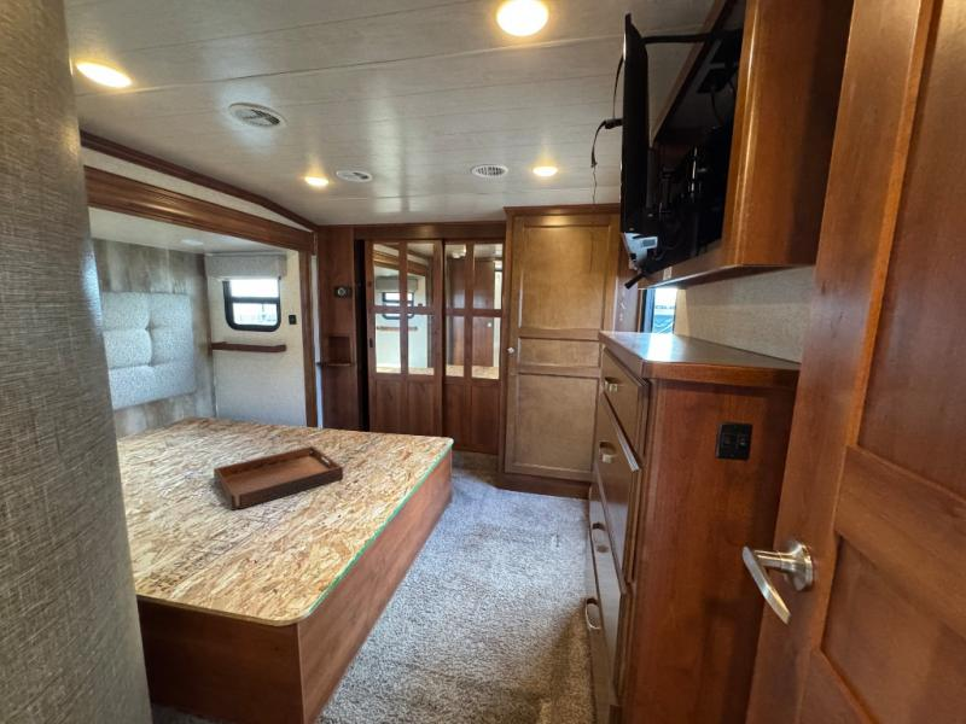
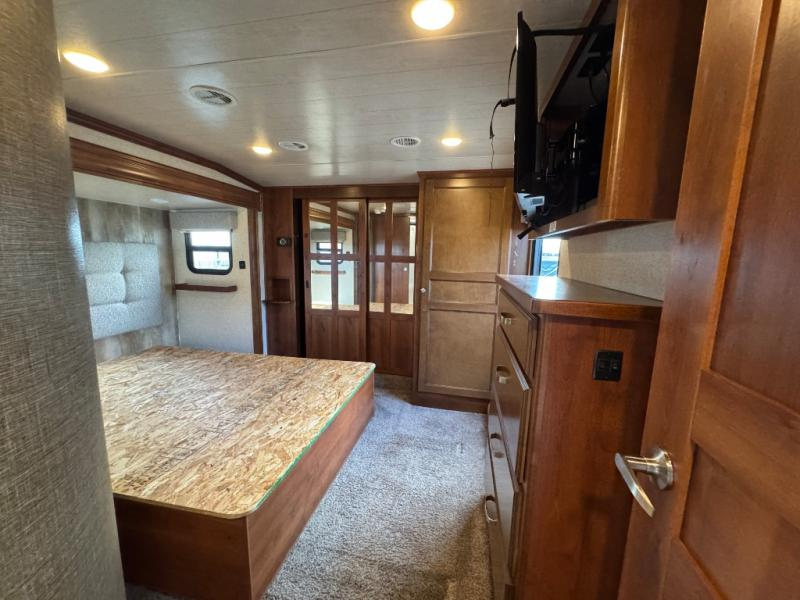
- serving tray (279, 473)
